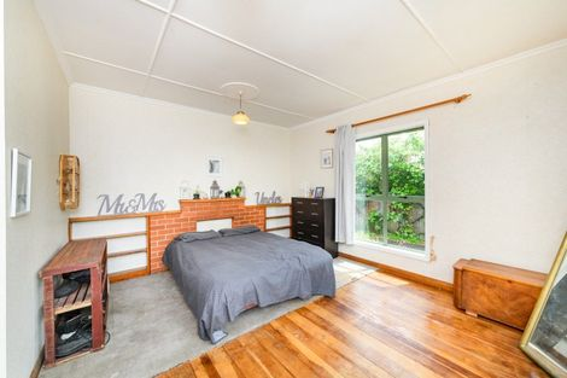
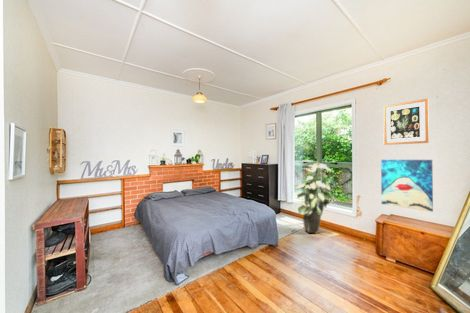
+ indoor plant (312, 195)
+ wall art (404, 123)
+ wall art (405, 183)
